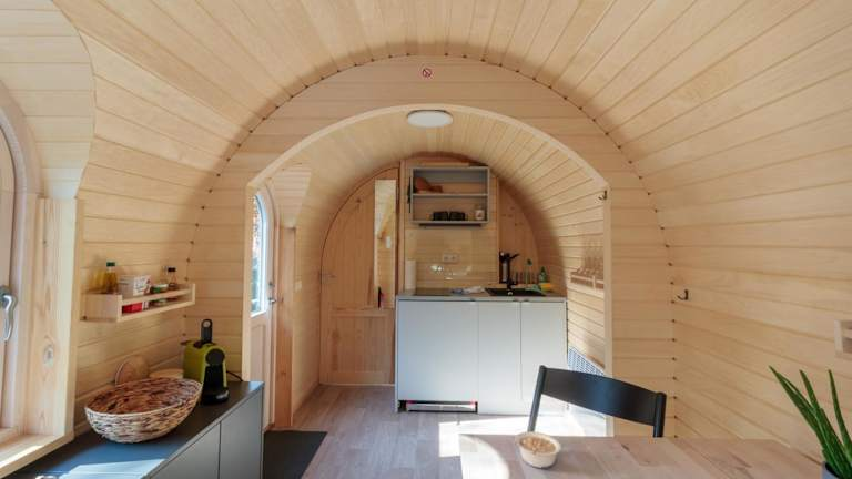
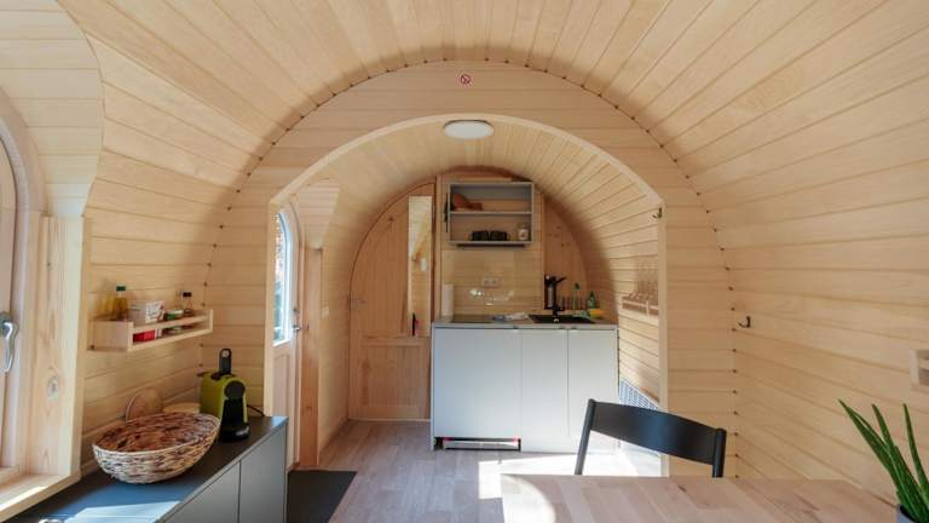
- legume (538, 449)
